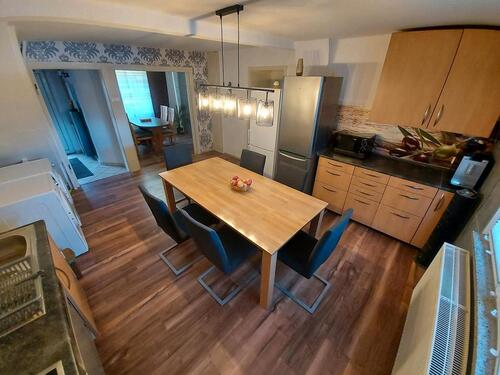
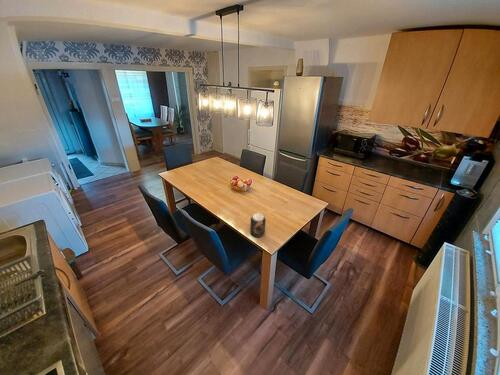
+ jar (257, 224)
